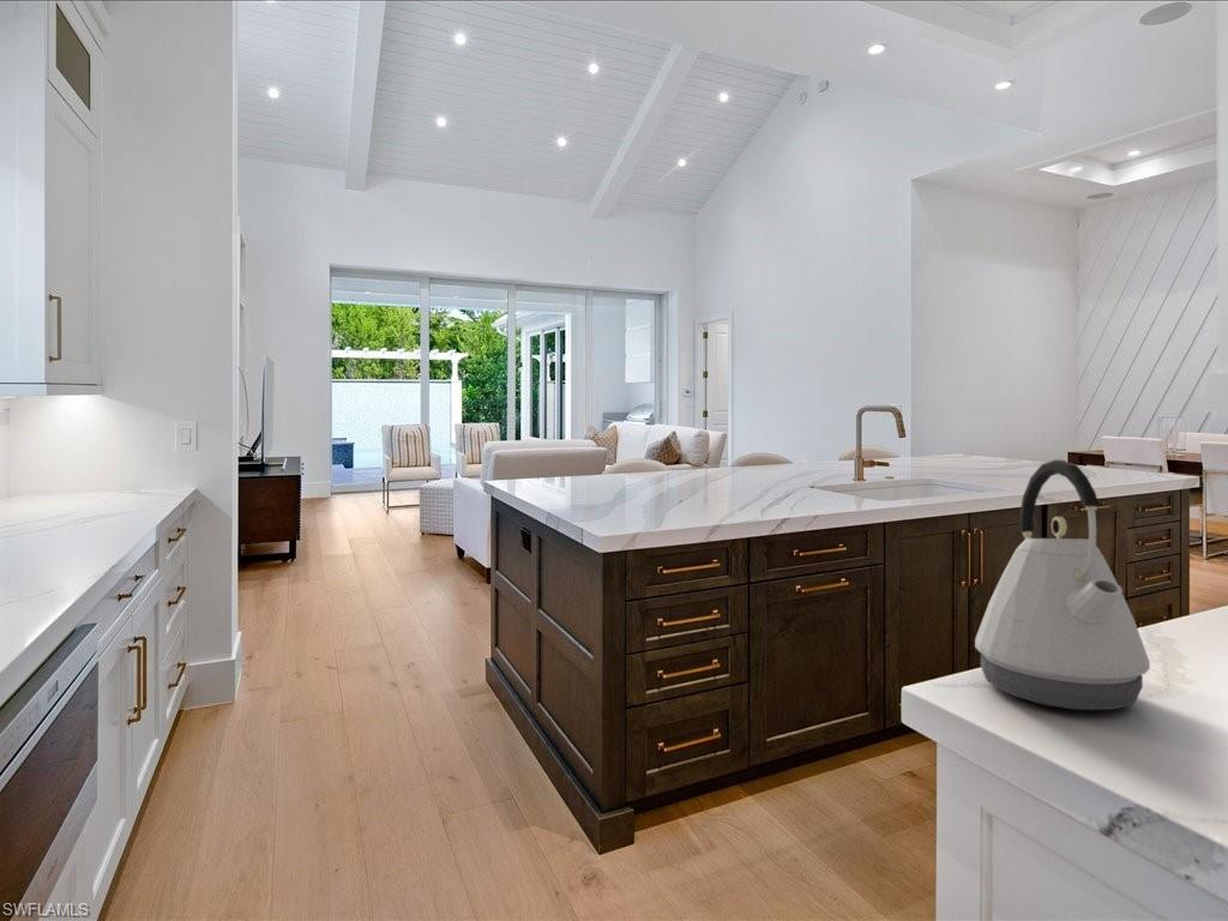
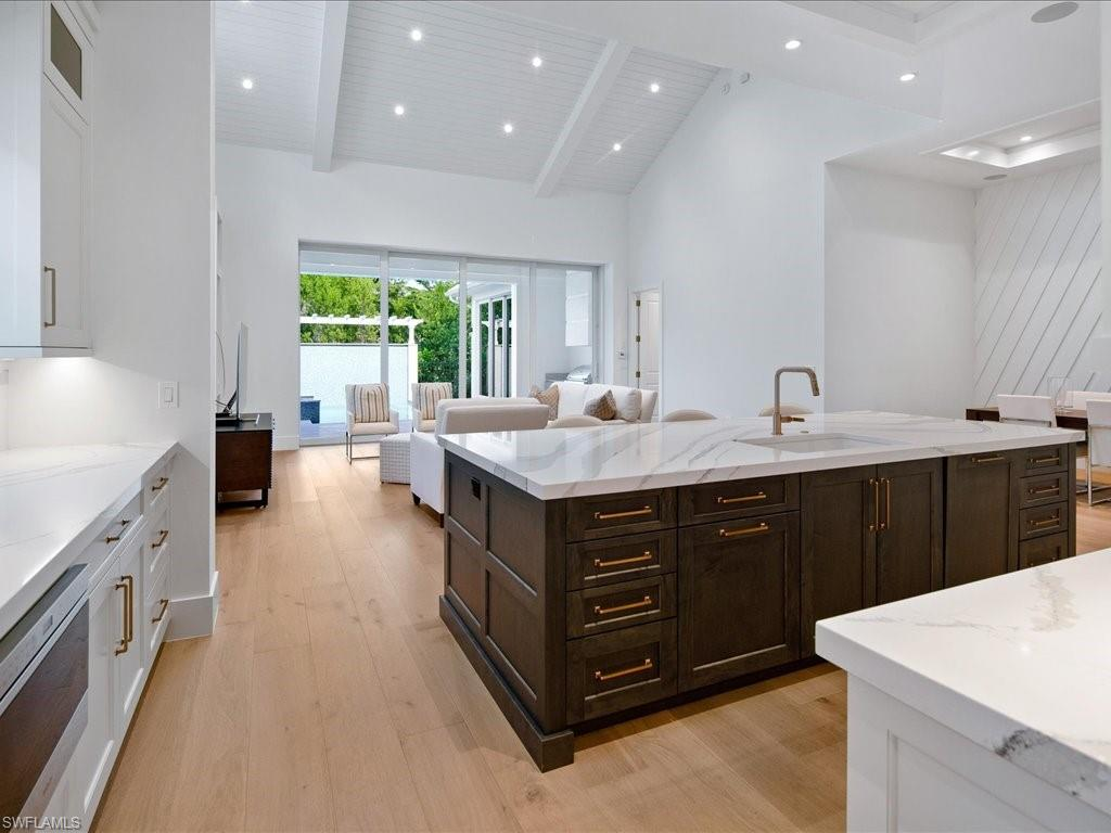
- kettle (1060, 577)
